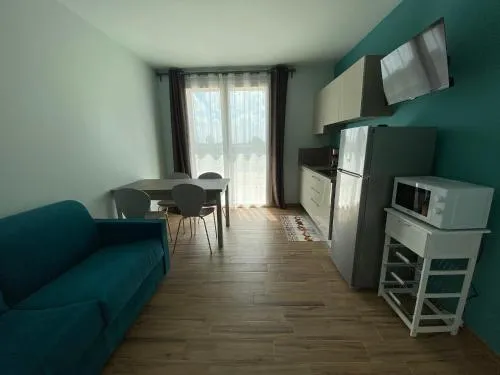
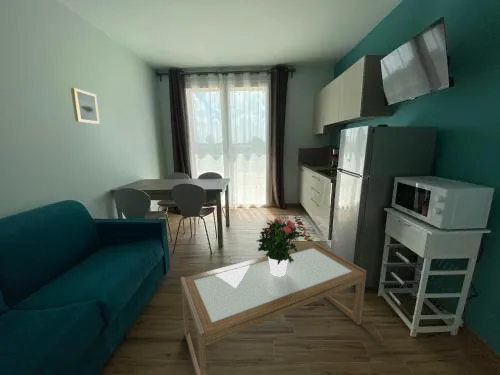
+ wall art (86, 107)
+ potted flower (280, 245)
+ coffee table (275, 302)
